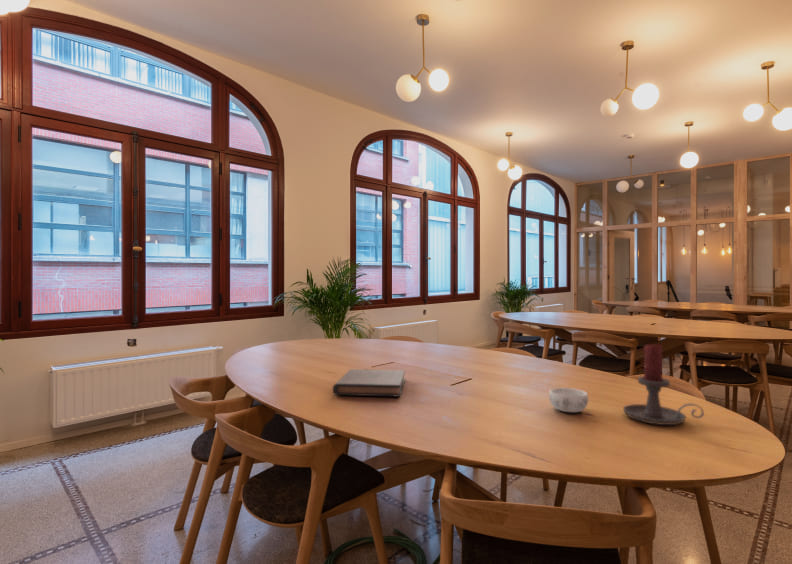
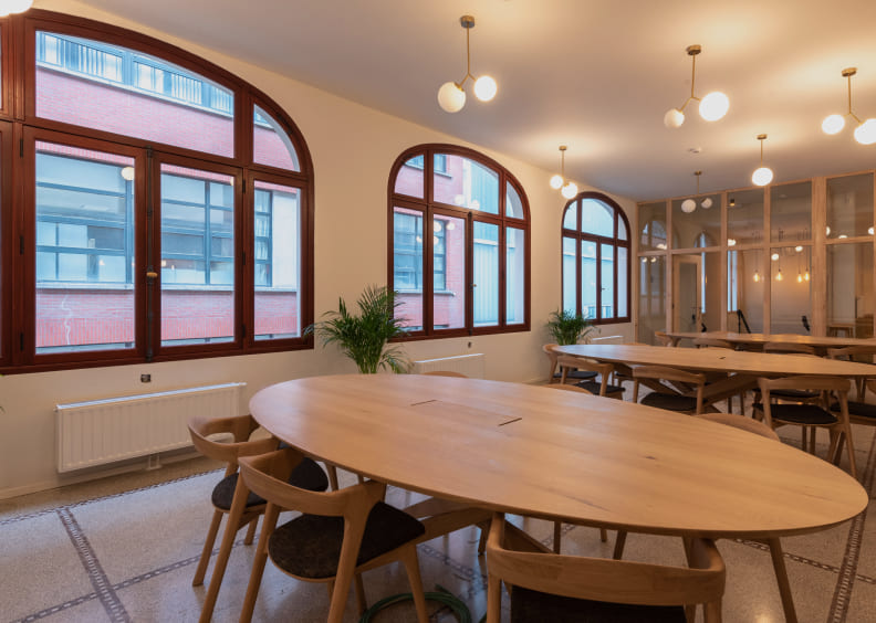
- candle holder (662, 381)
- decorative bowl (567, 401)
- book (371, 381)
